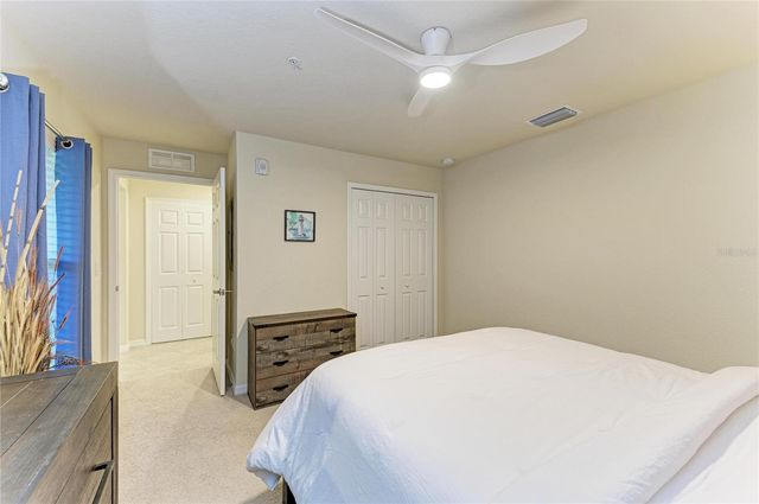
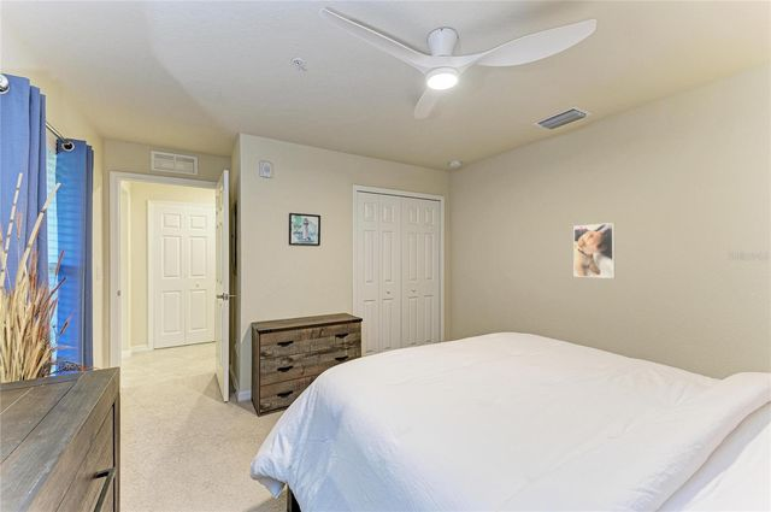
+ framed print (593, 251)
